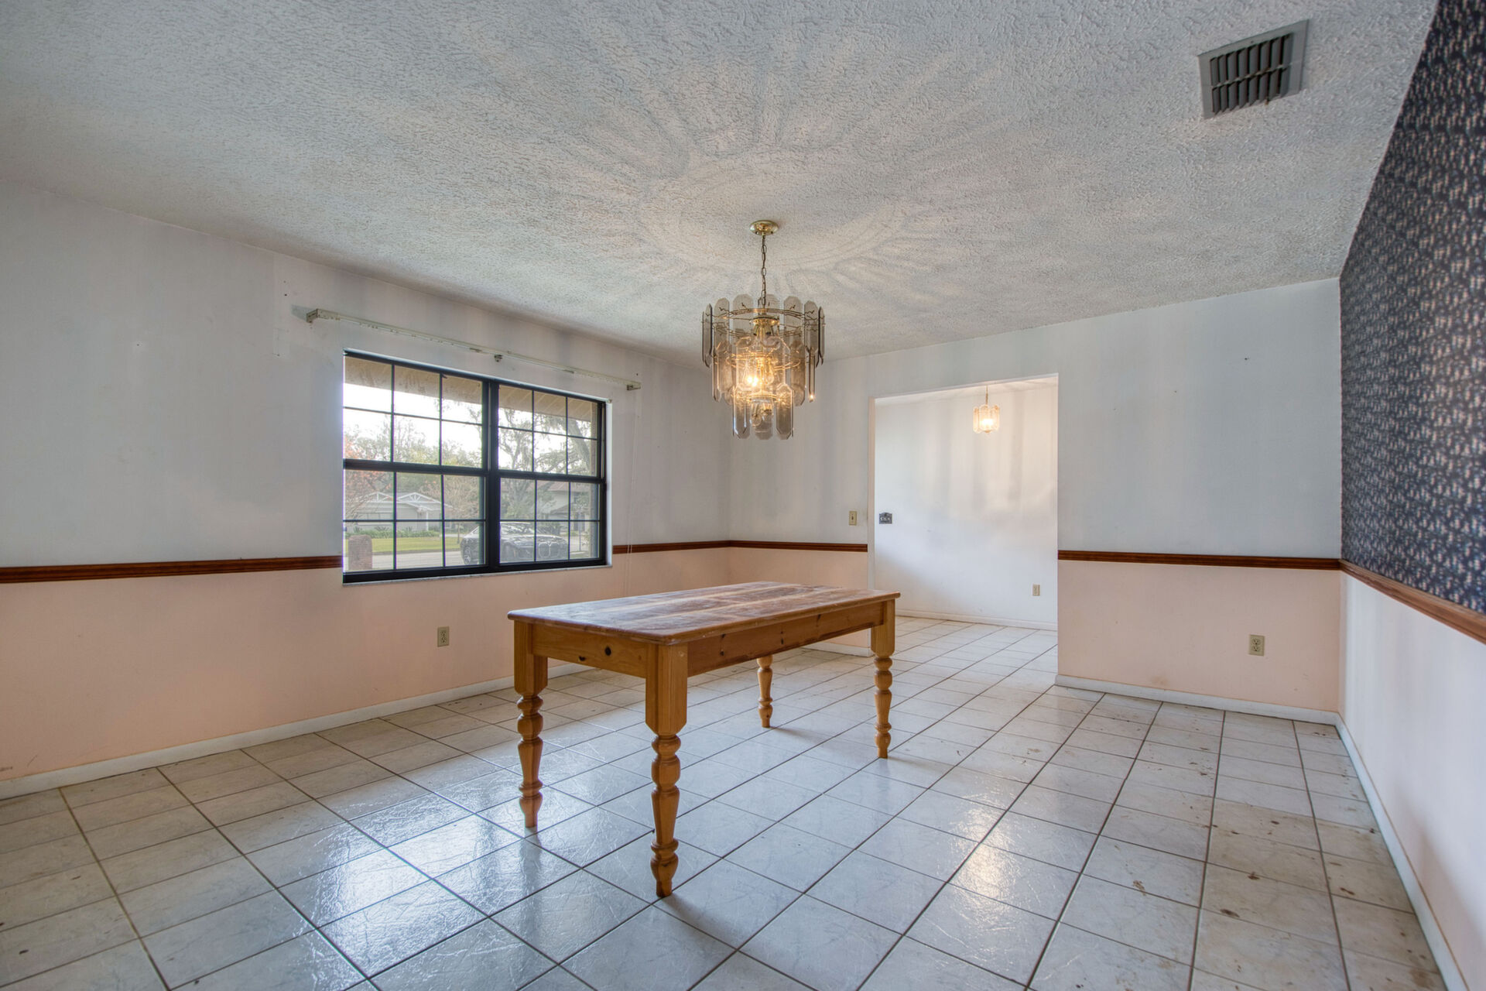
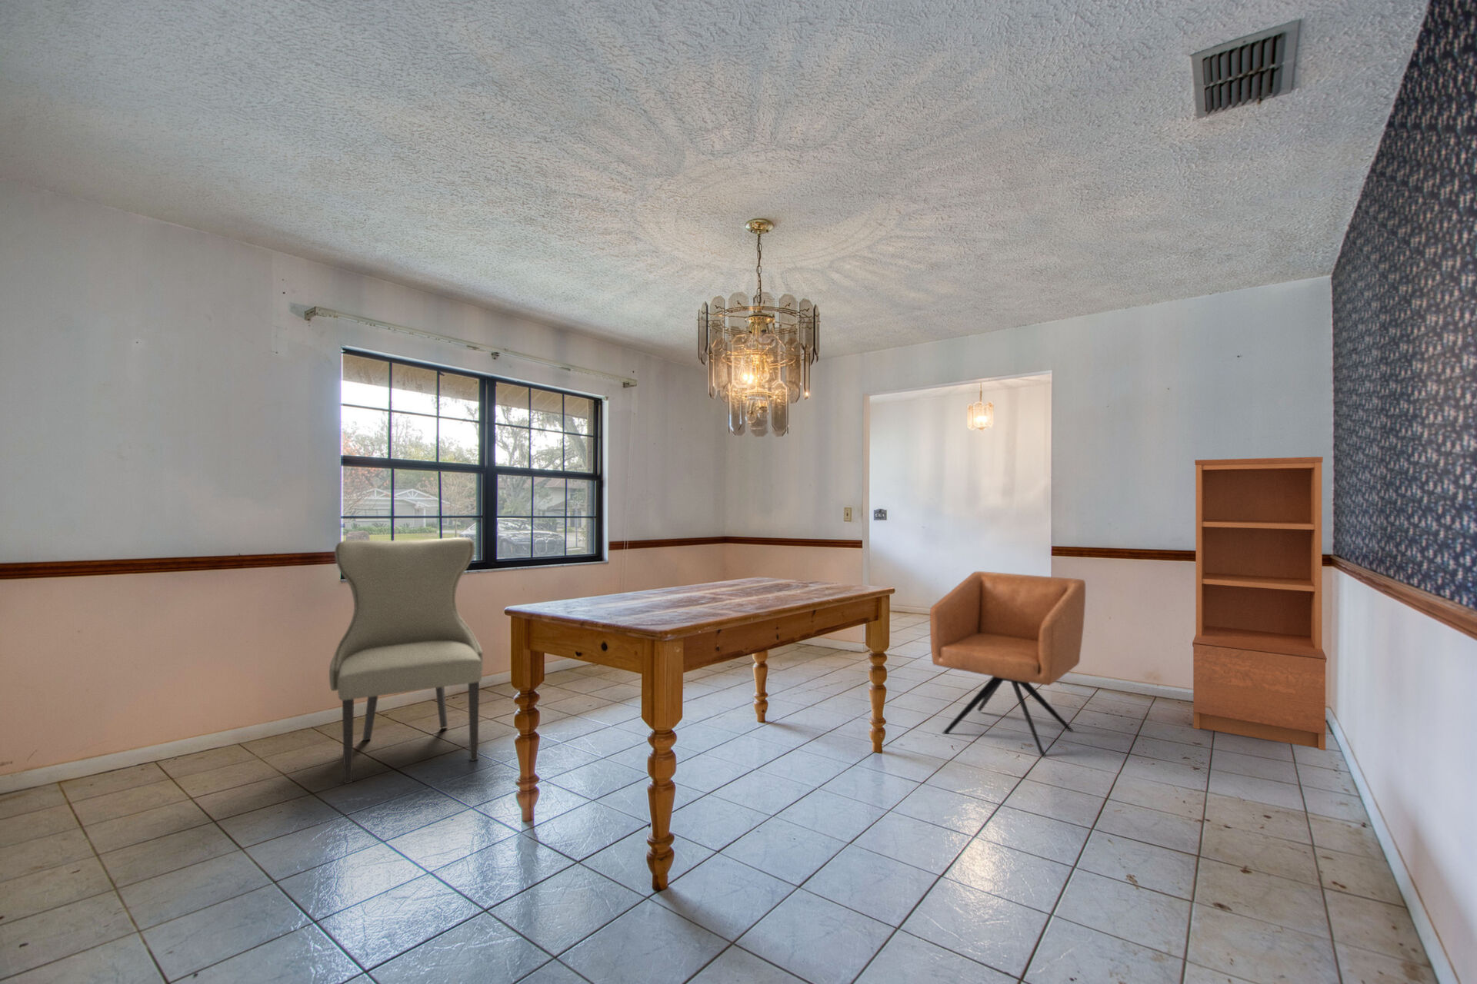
+ bookshelf (1255, 592)
+ chair (409, 645)
+ chair (1008, 656)
